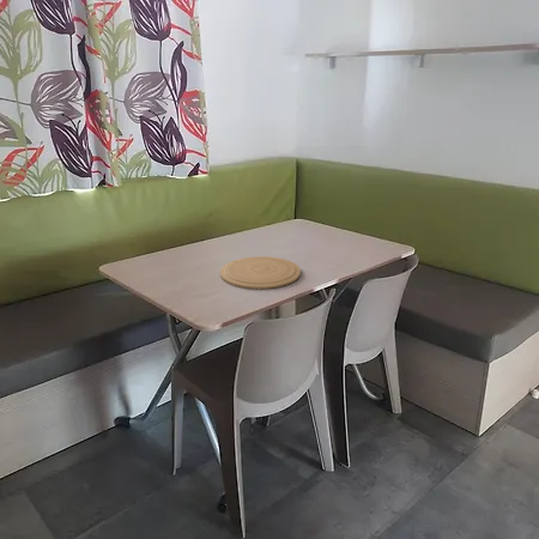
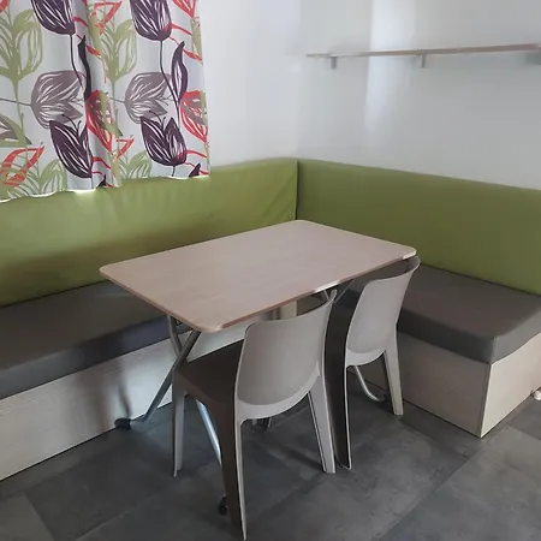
- plate (260, 271)
